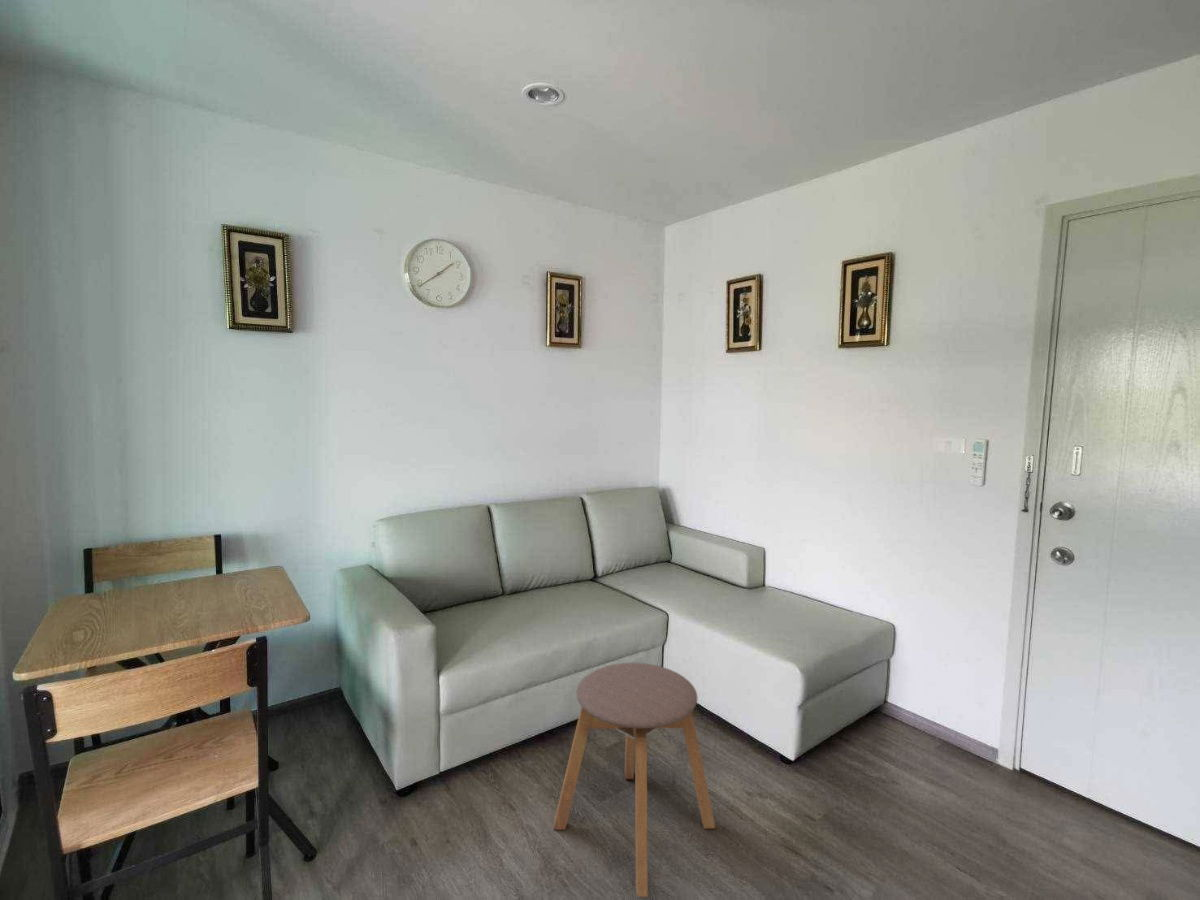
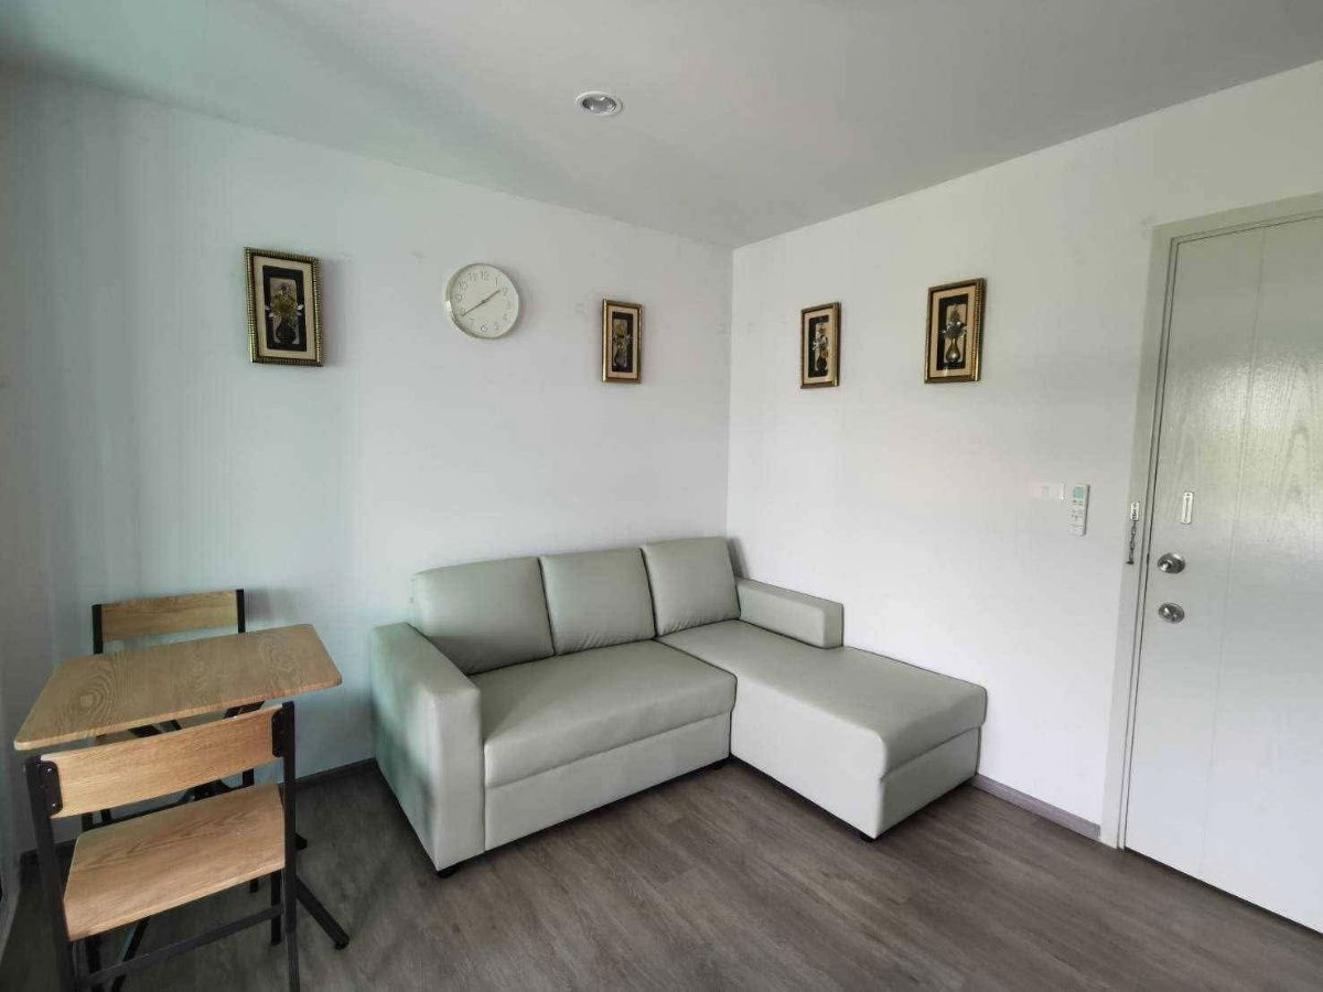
- stool (635, 755)
